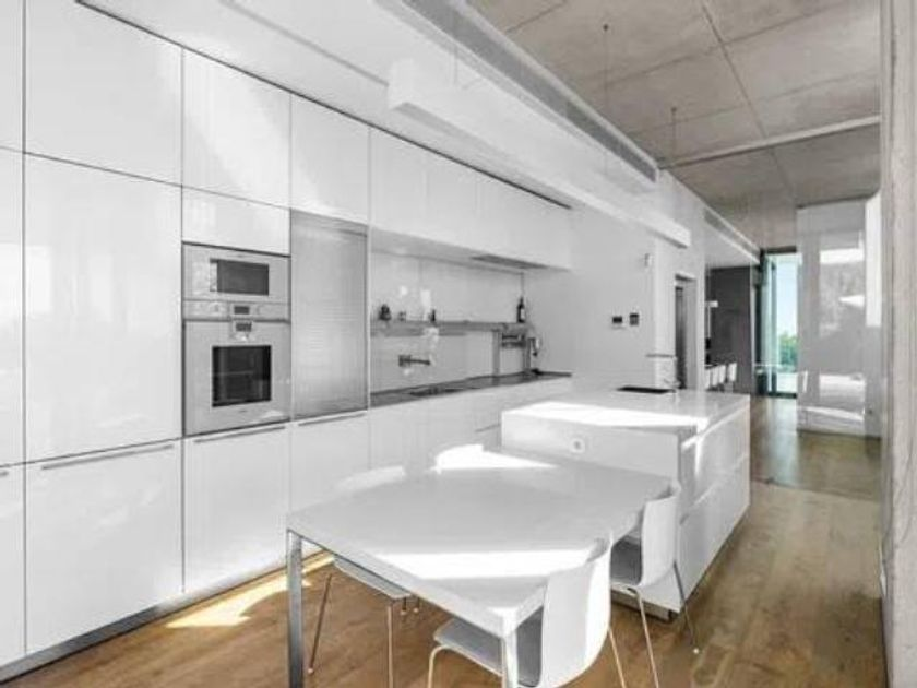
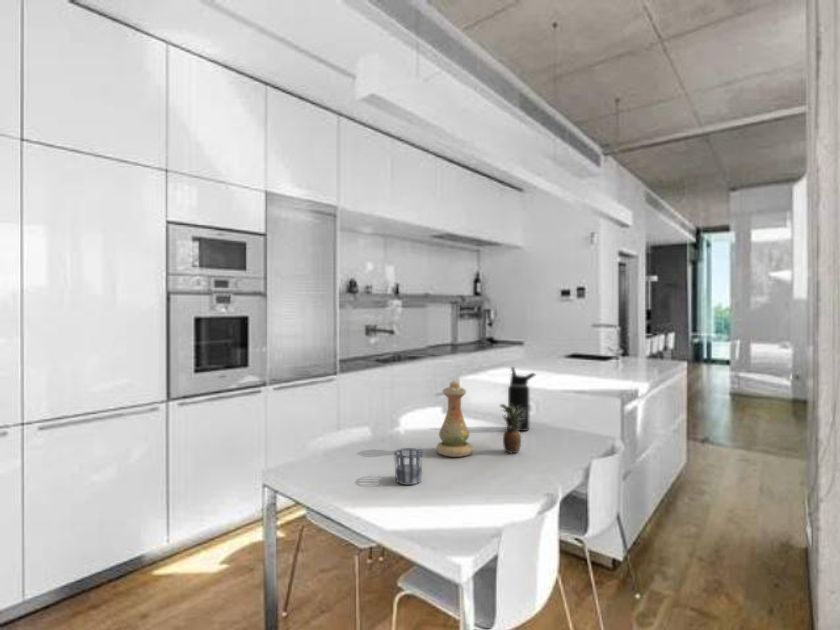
+ water bottle (521, 398)
+ vase (454, 416)
+ fruit (512, 427)
+ cup (408, 466)
